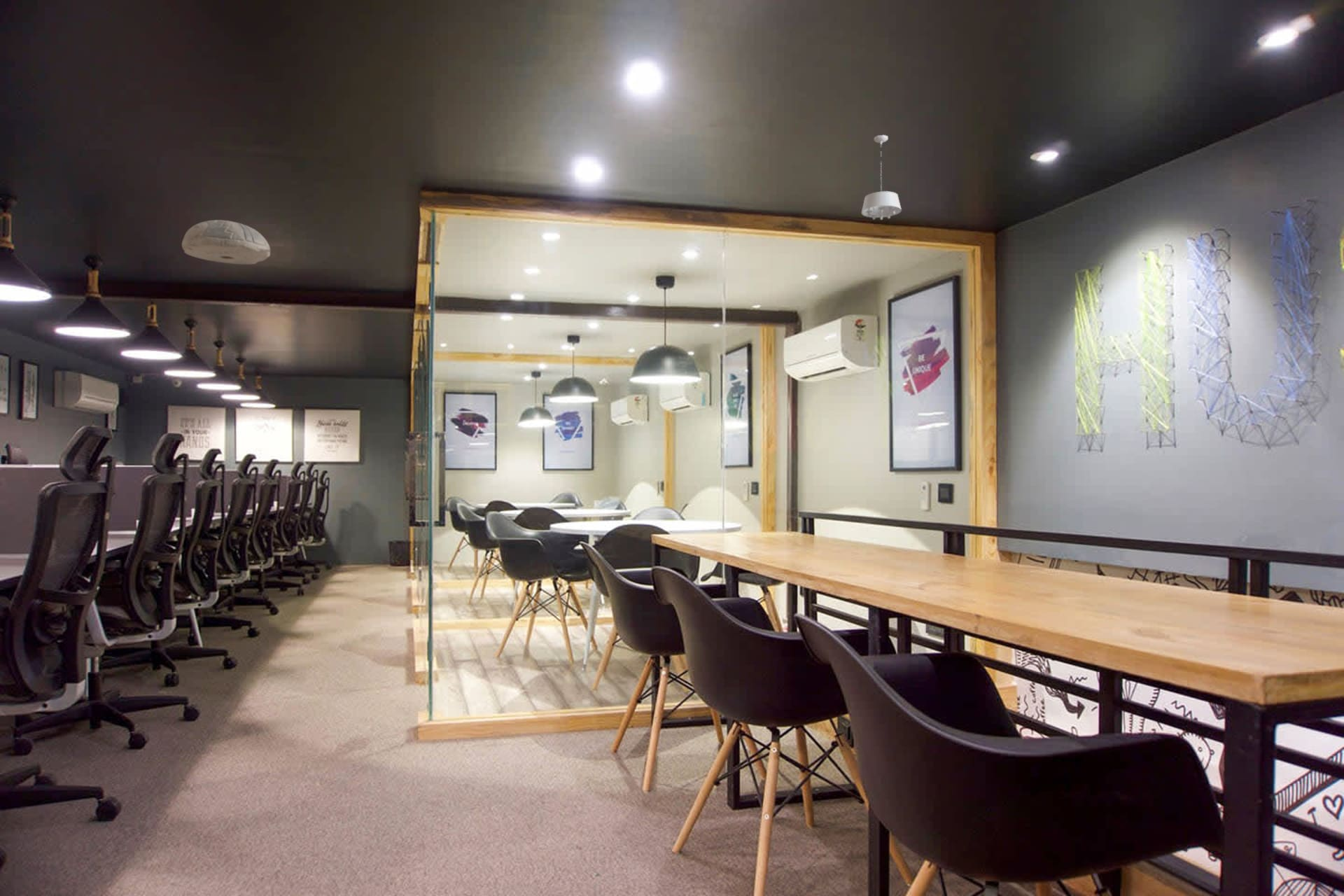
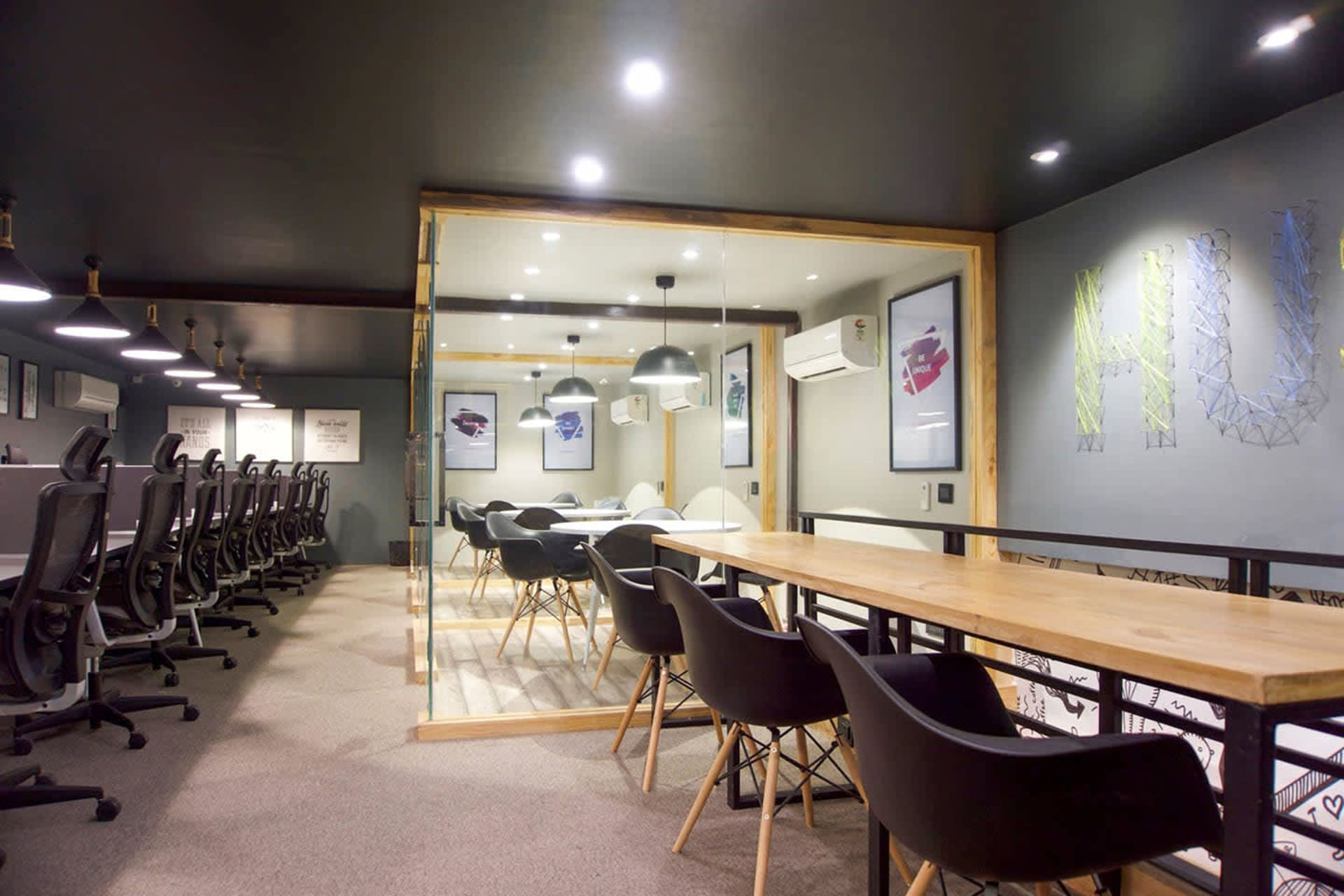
- ceiling light (227, 241)
- pendant light (881, 178)
